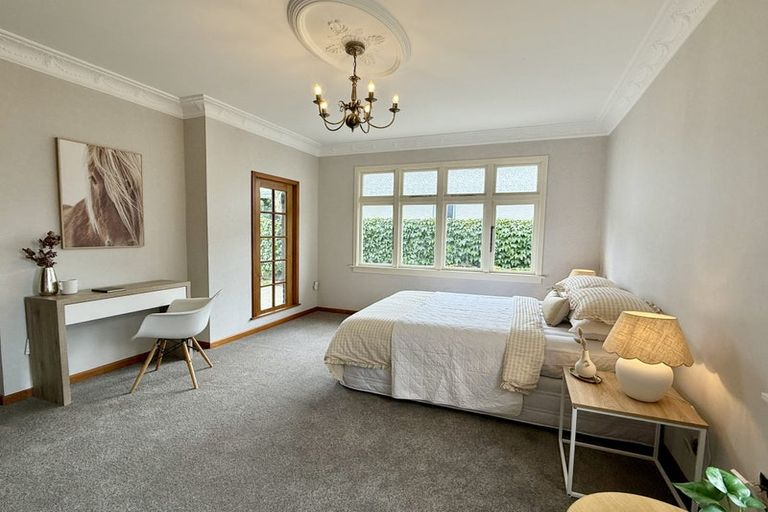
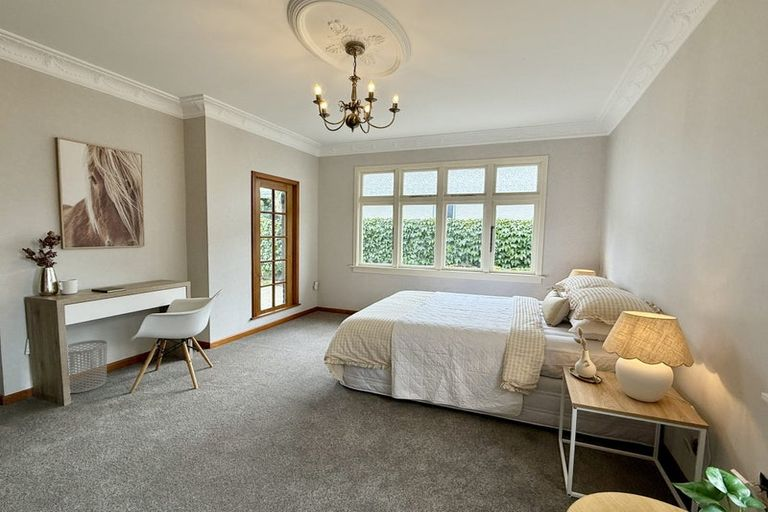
+ waste bin (84, 366)
